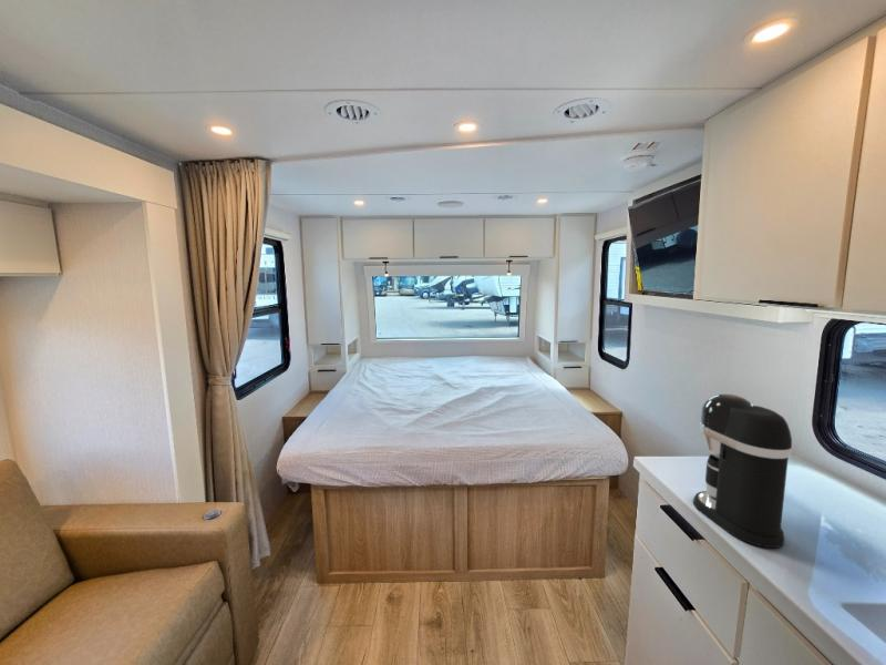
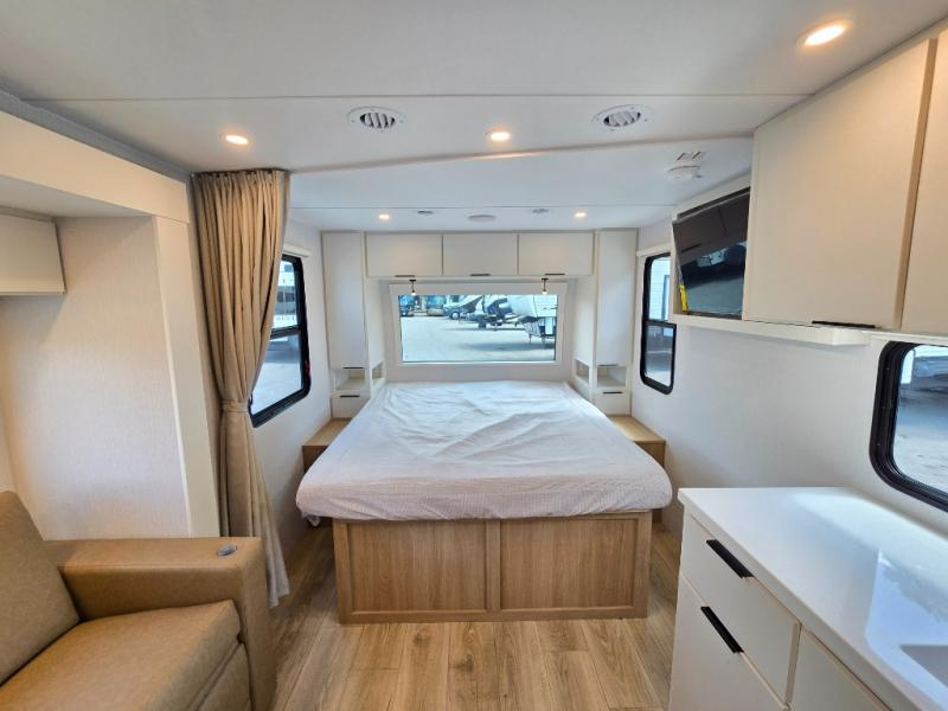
- coffee maker (740, 461)
